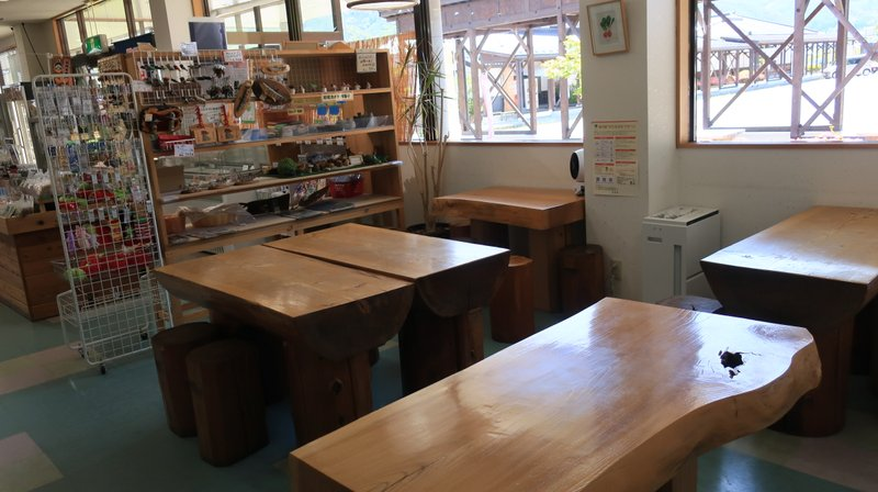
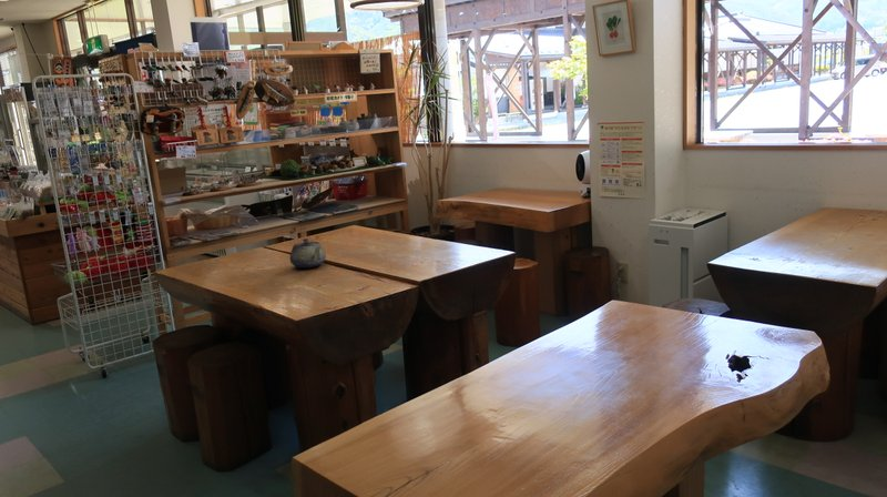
+ teapot (307, 252)
